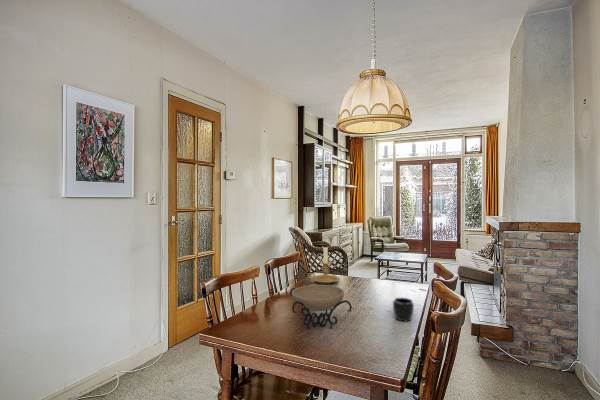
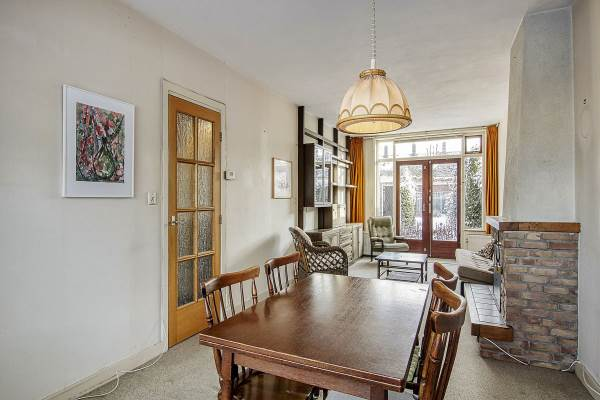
- mug (403, 308)
- candle holder (325, 263)
- decorative bowl (318, 308)
